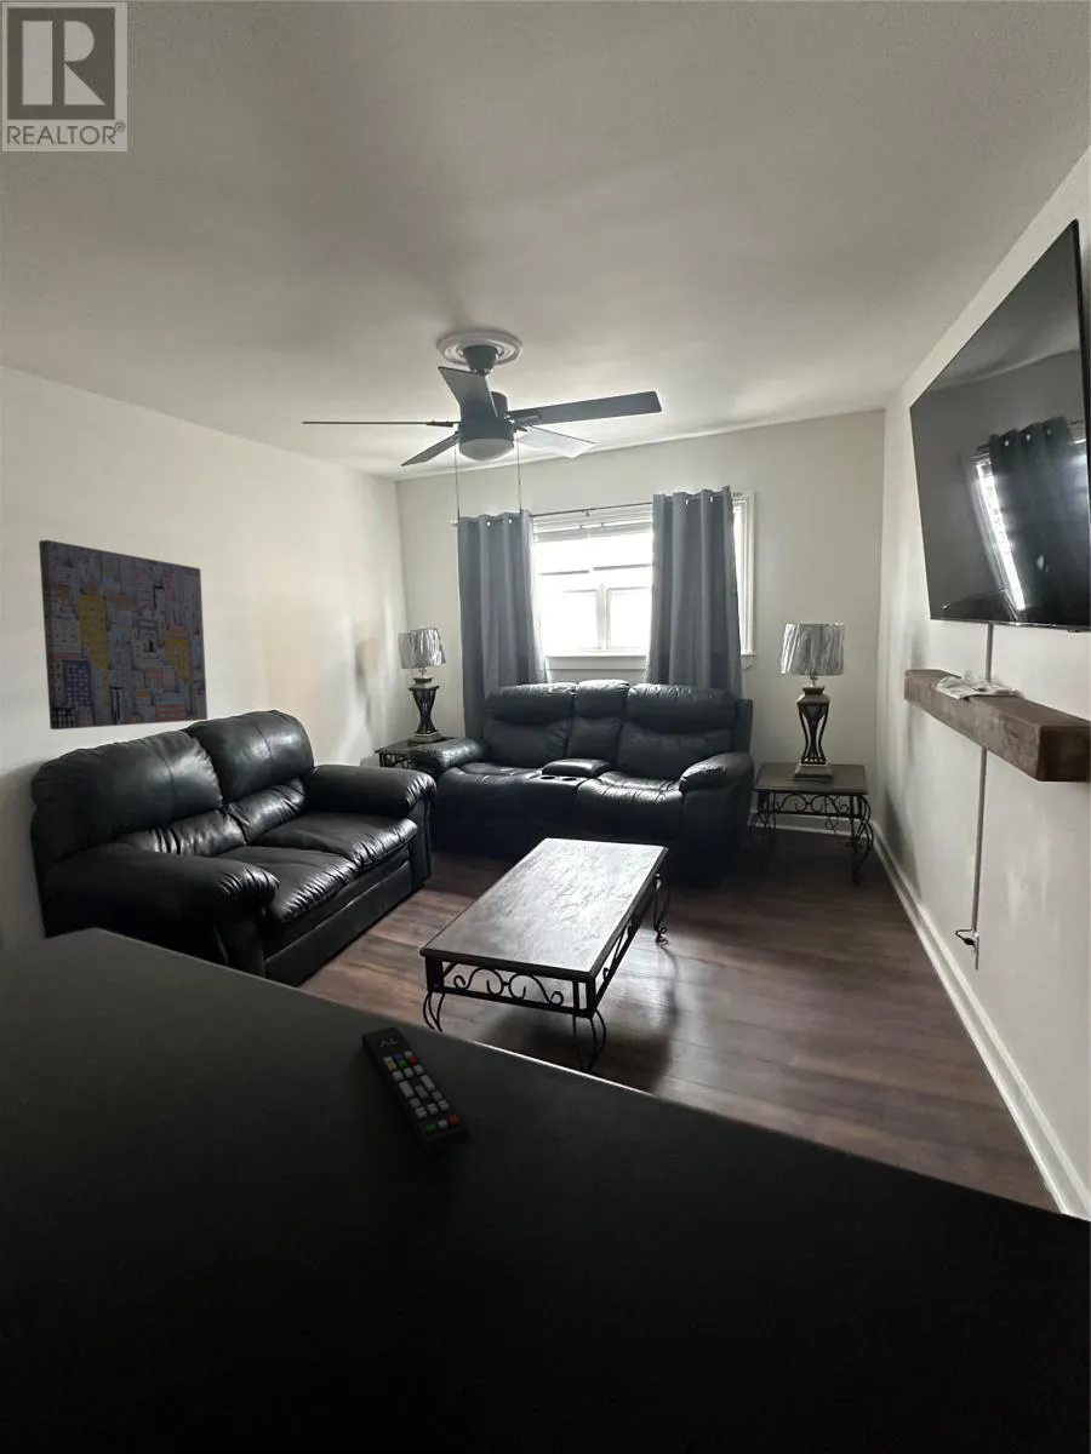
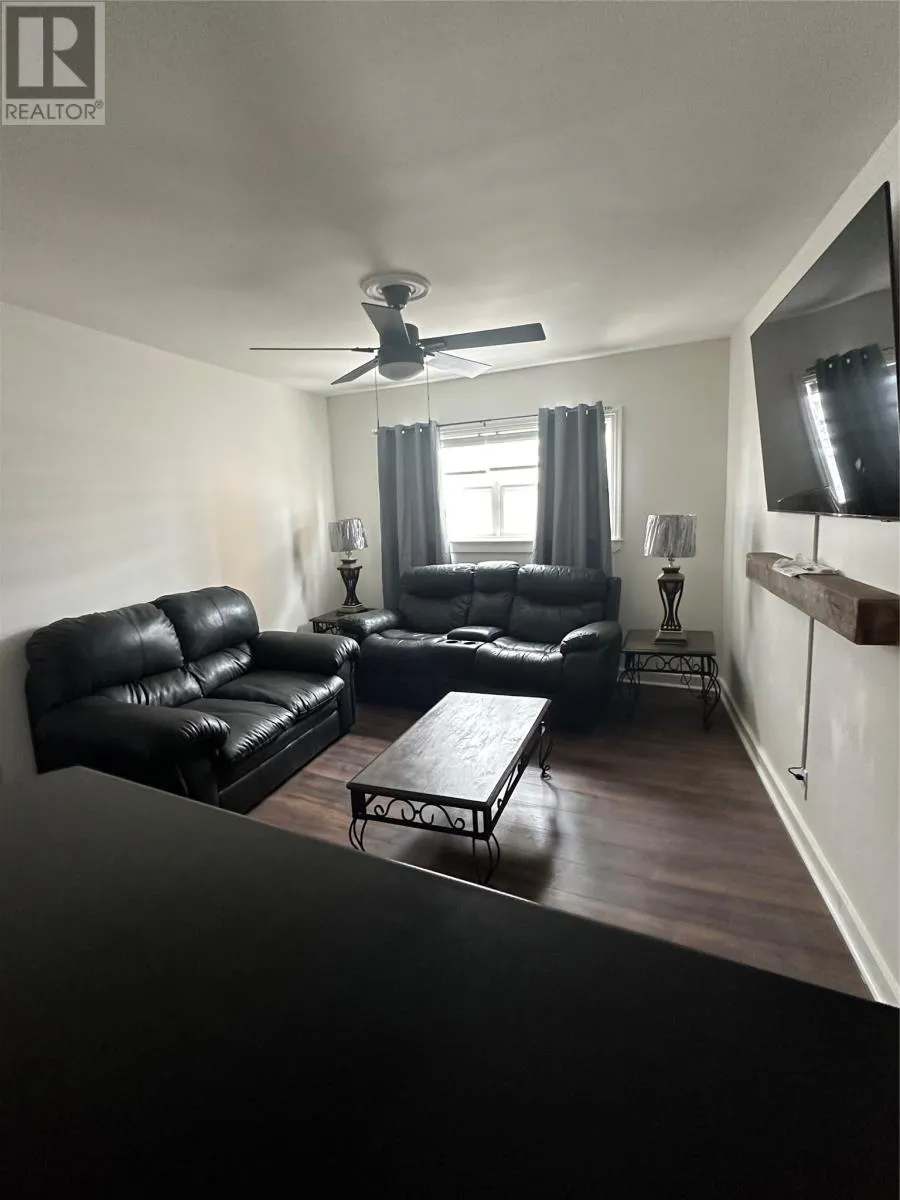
- remote control (409, 1081)
- wall art (132, 640)
